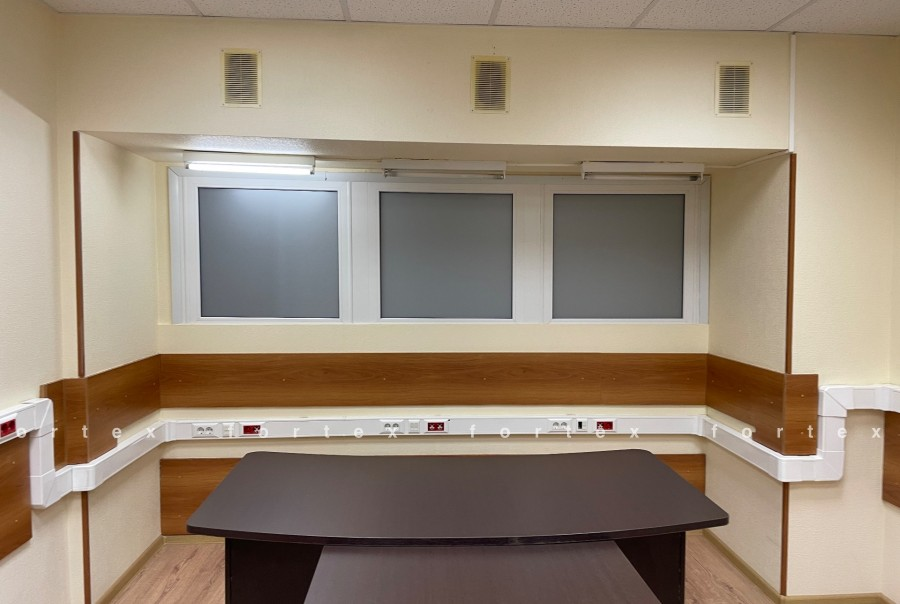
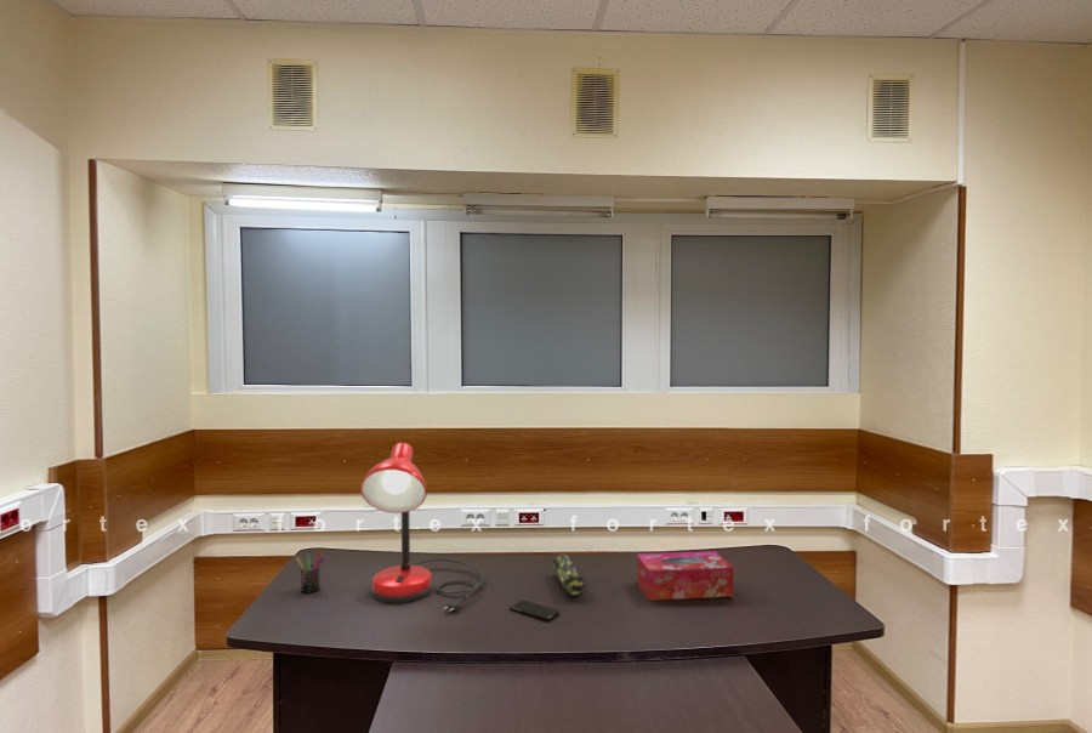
+ desk lamp (416, 507)
+ tissue box (683, 574)
+ pencil case (568, 574)
+ pen holder (309, 569)
+ smartphone (534, 609)
